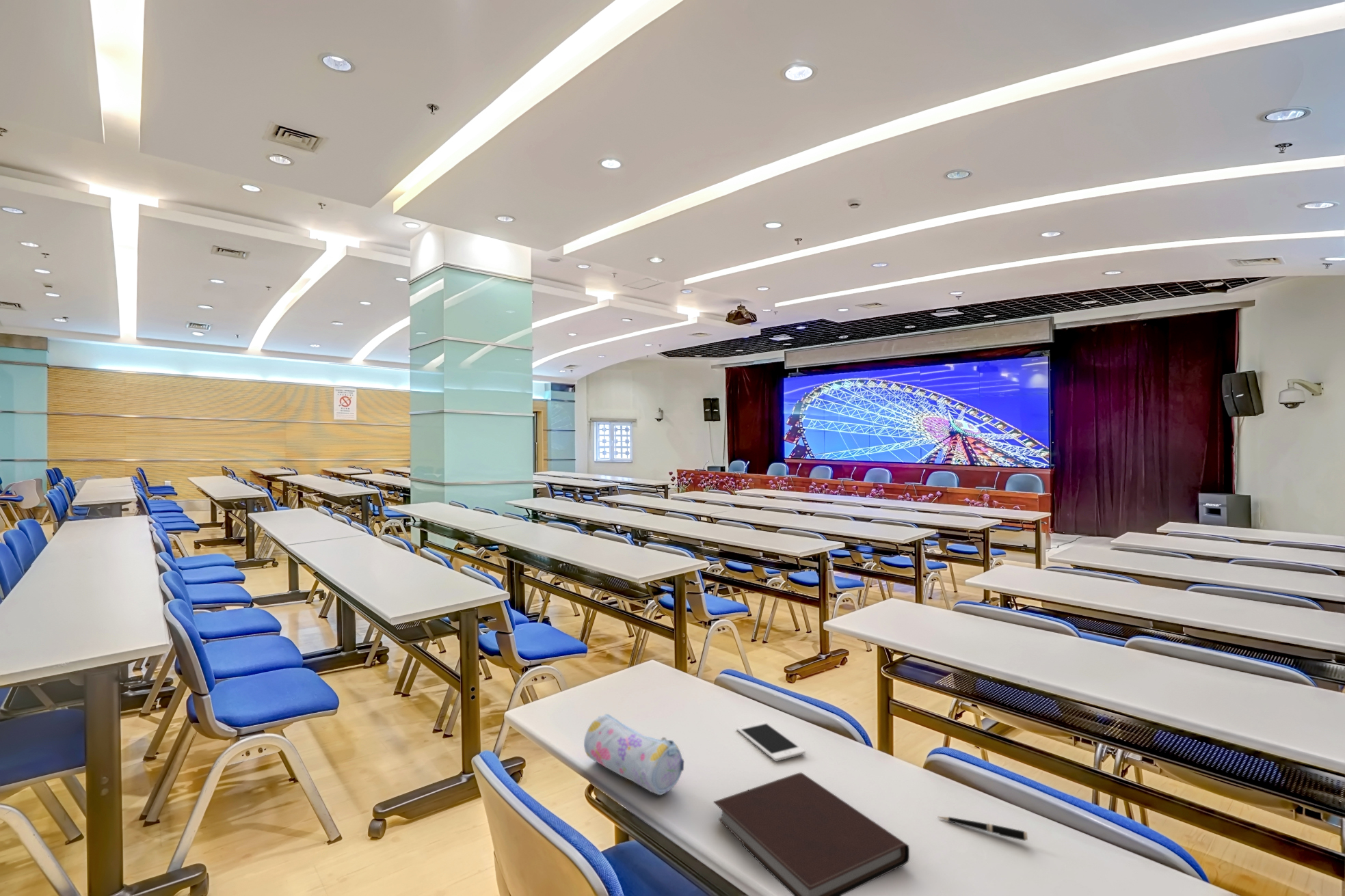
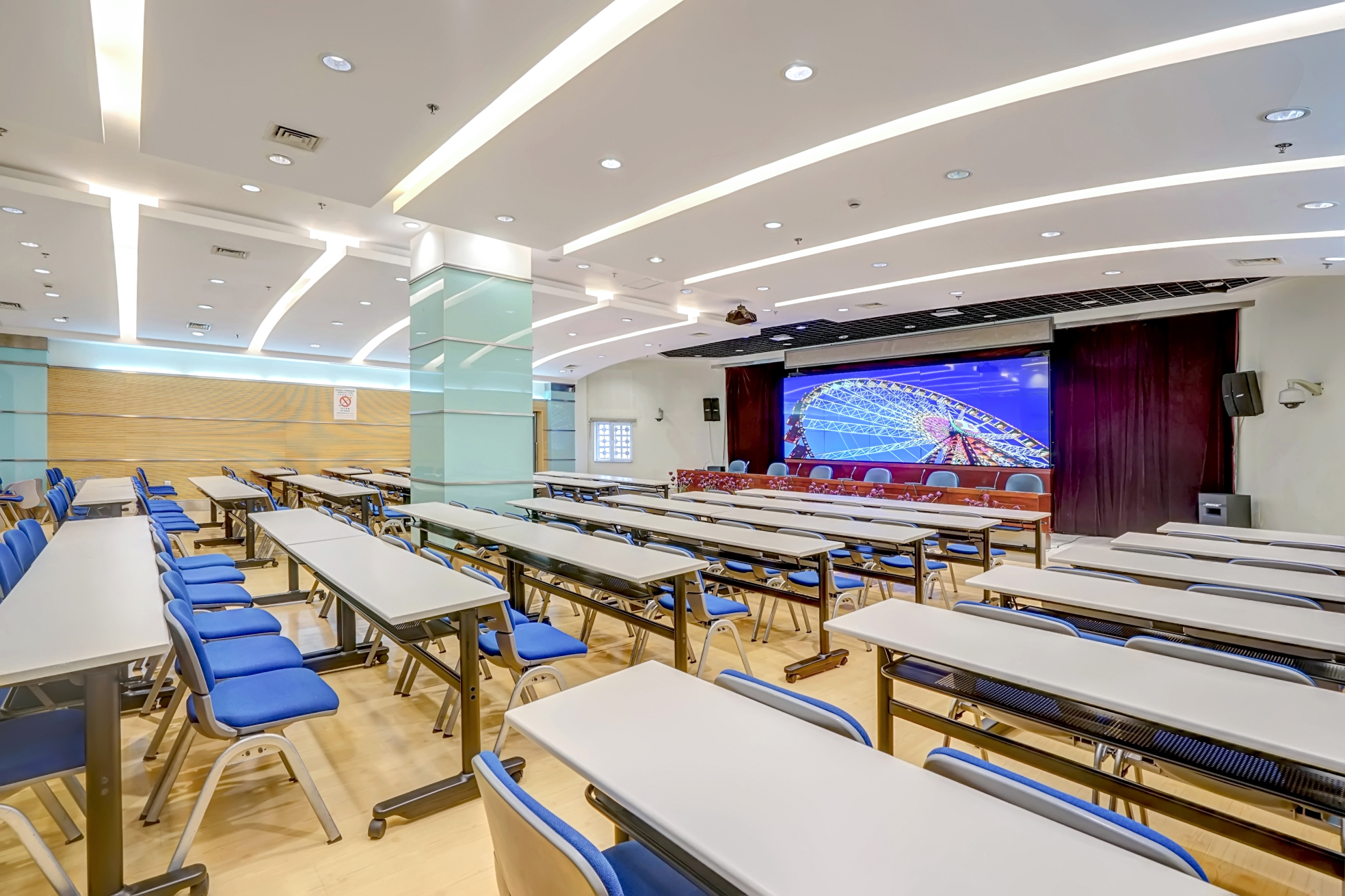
- pencil case (632, 752)
- cell phone (769, 739)
- notebook (805, 830)
- pen (981, 825)
